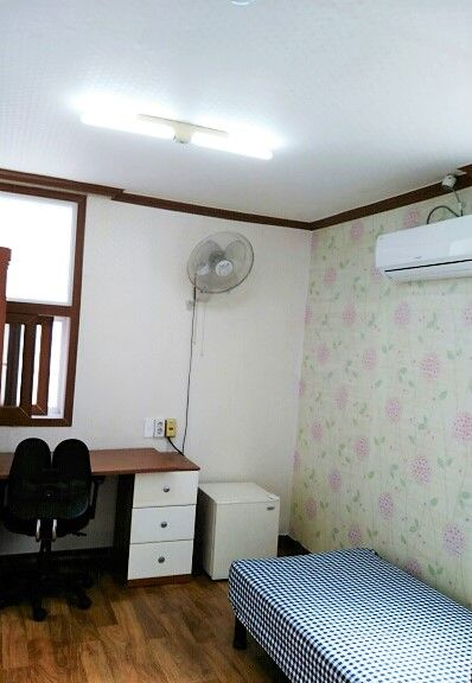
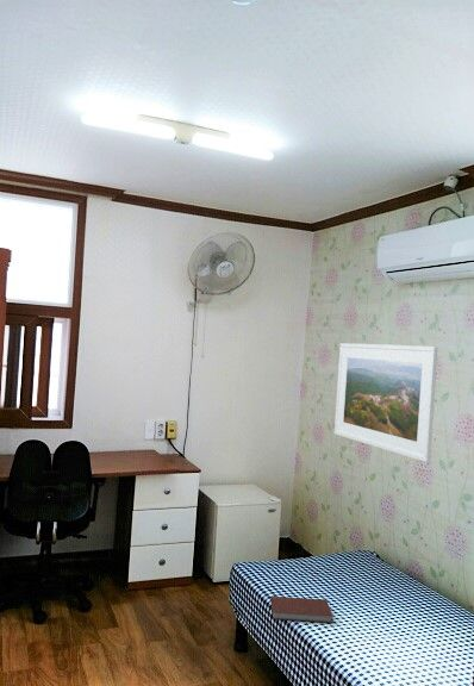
+ book (300, 609)
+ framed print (379, 395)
